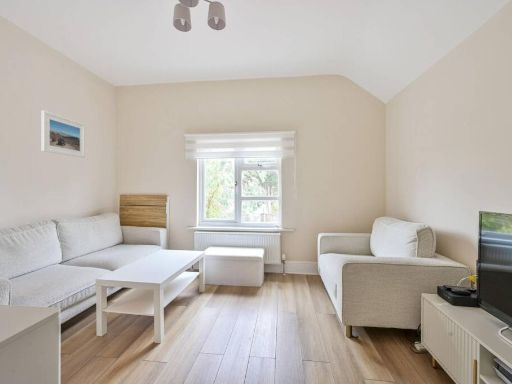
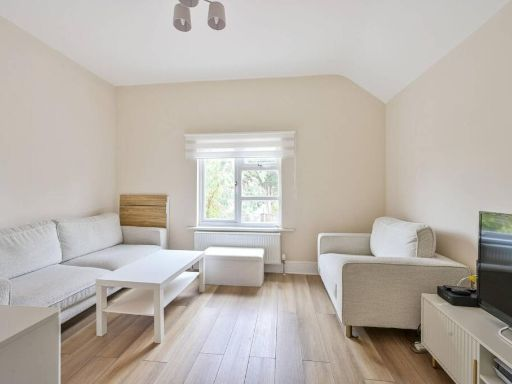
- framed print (65, 136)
